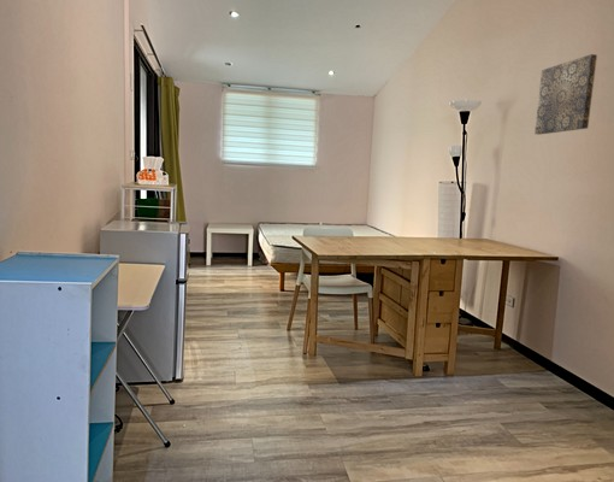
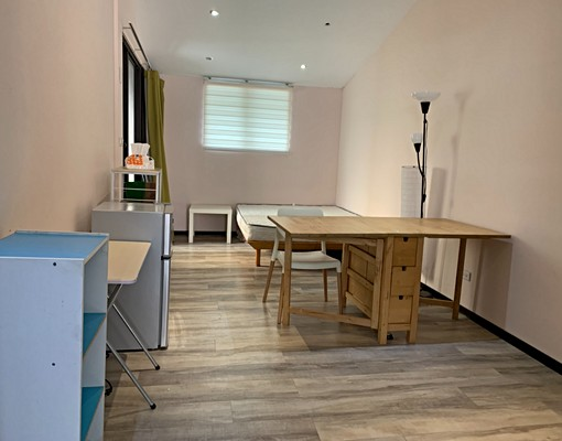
- wall art (563, 96)
